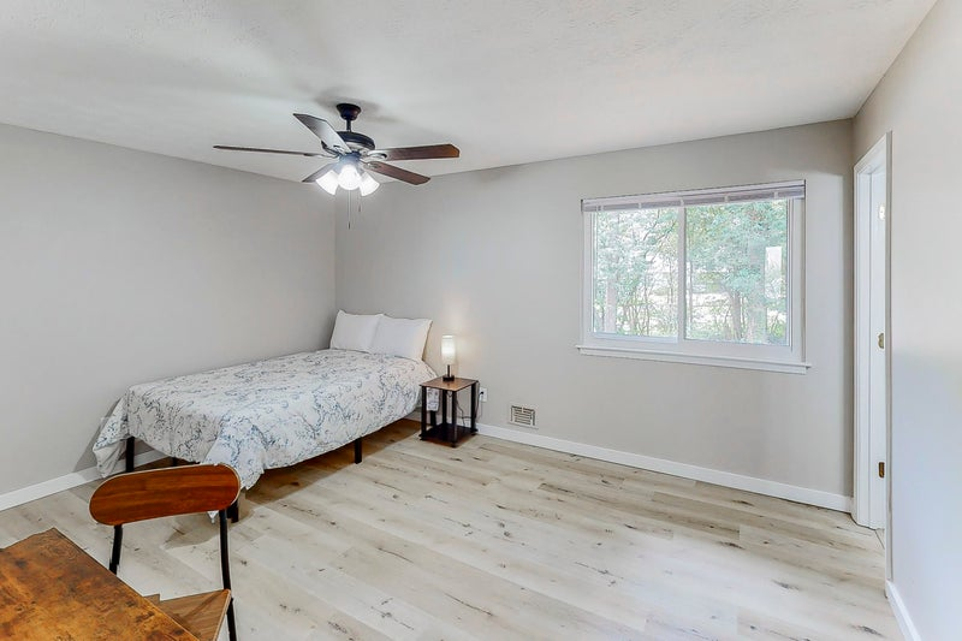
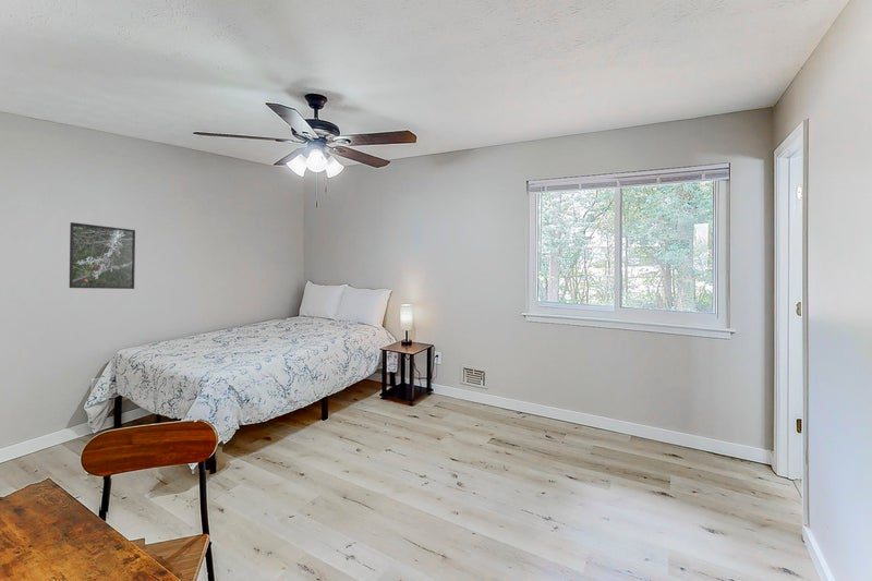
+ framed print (104, 257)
